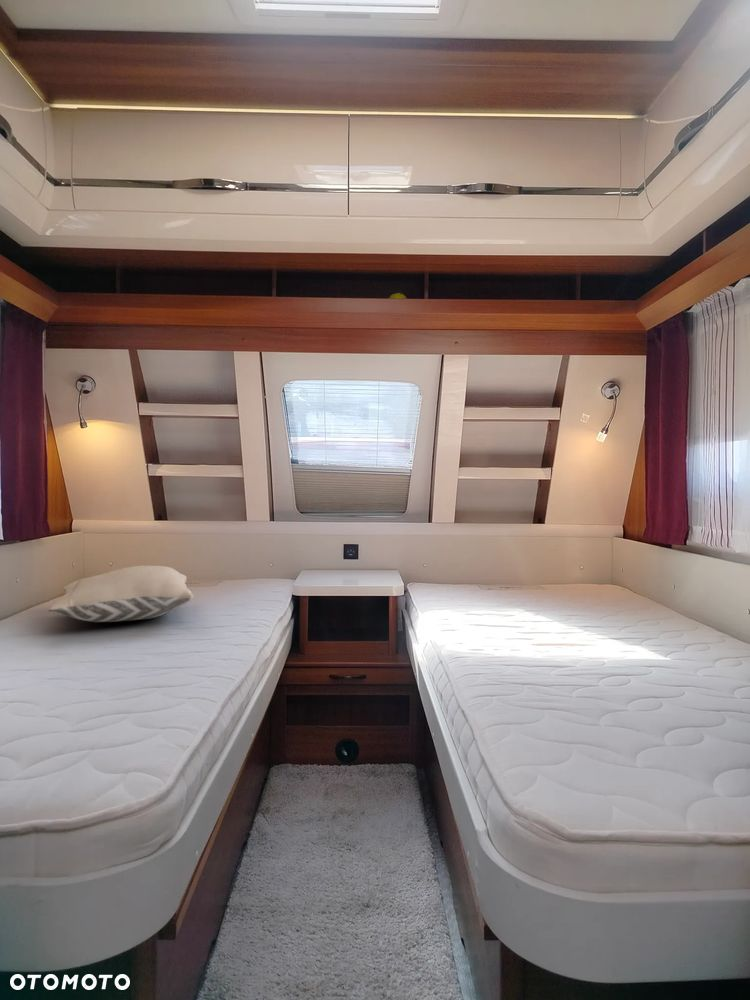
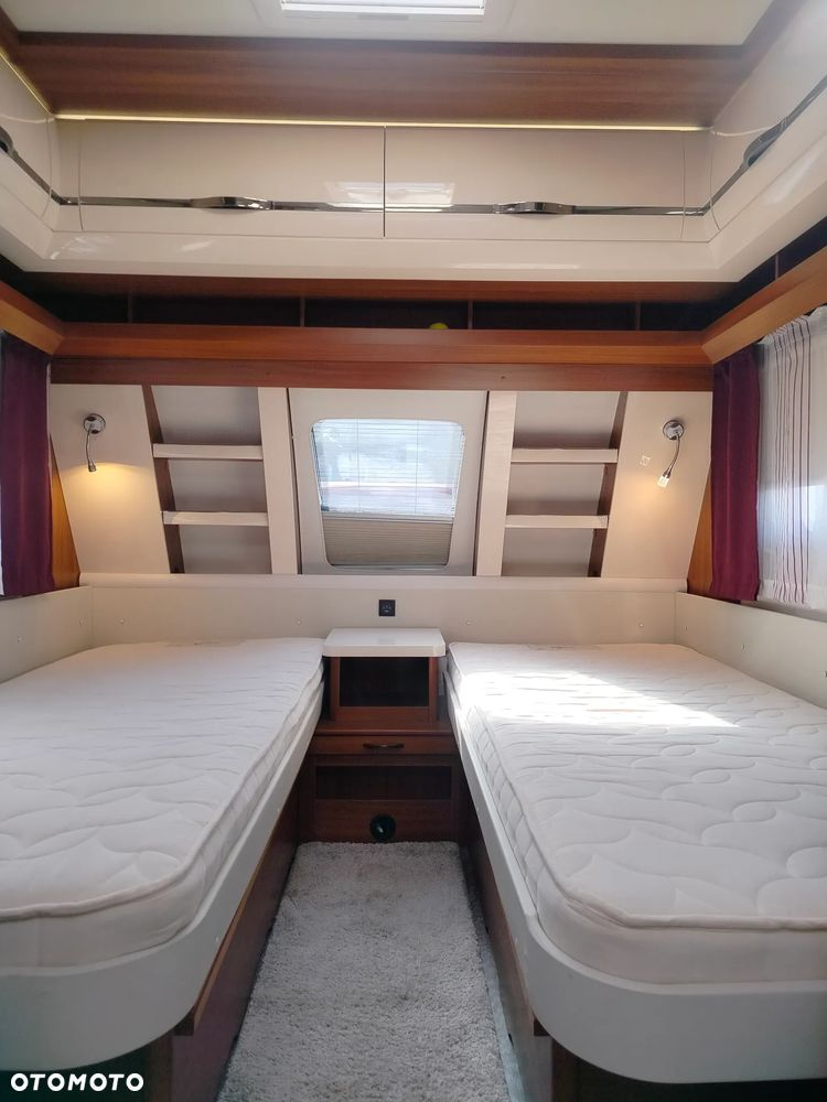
- pillow (125, 593)
